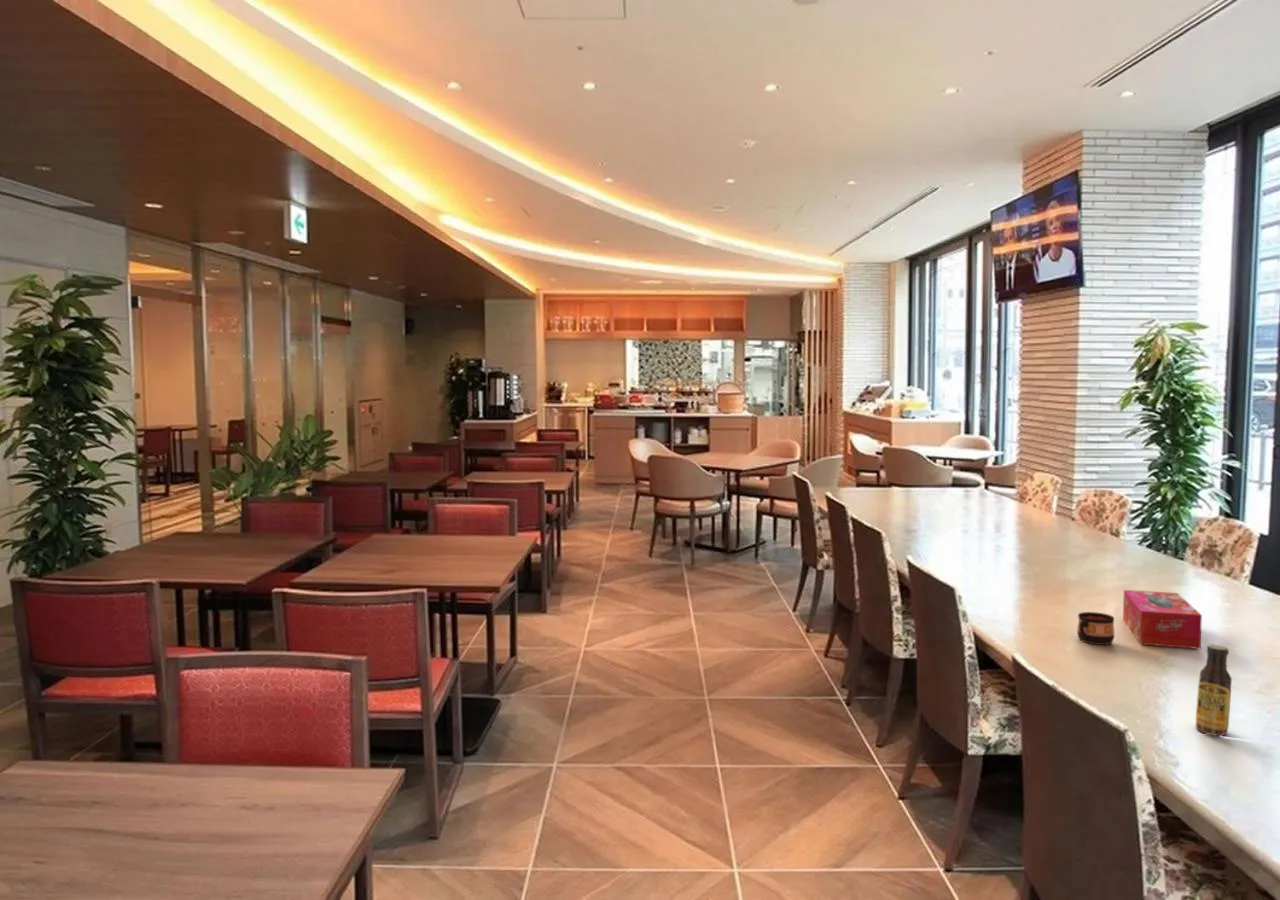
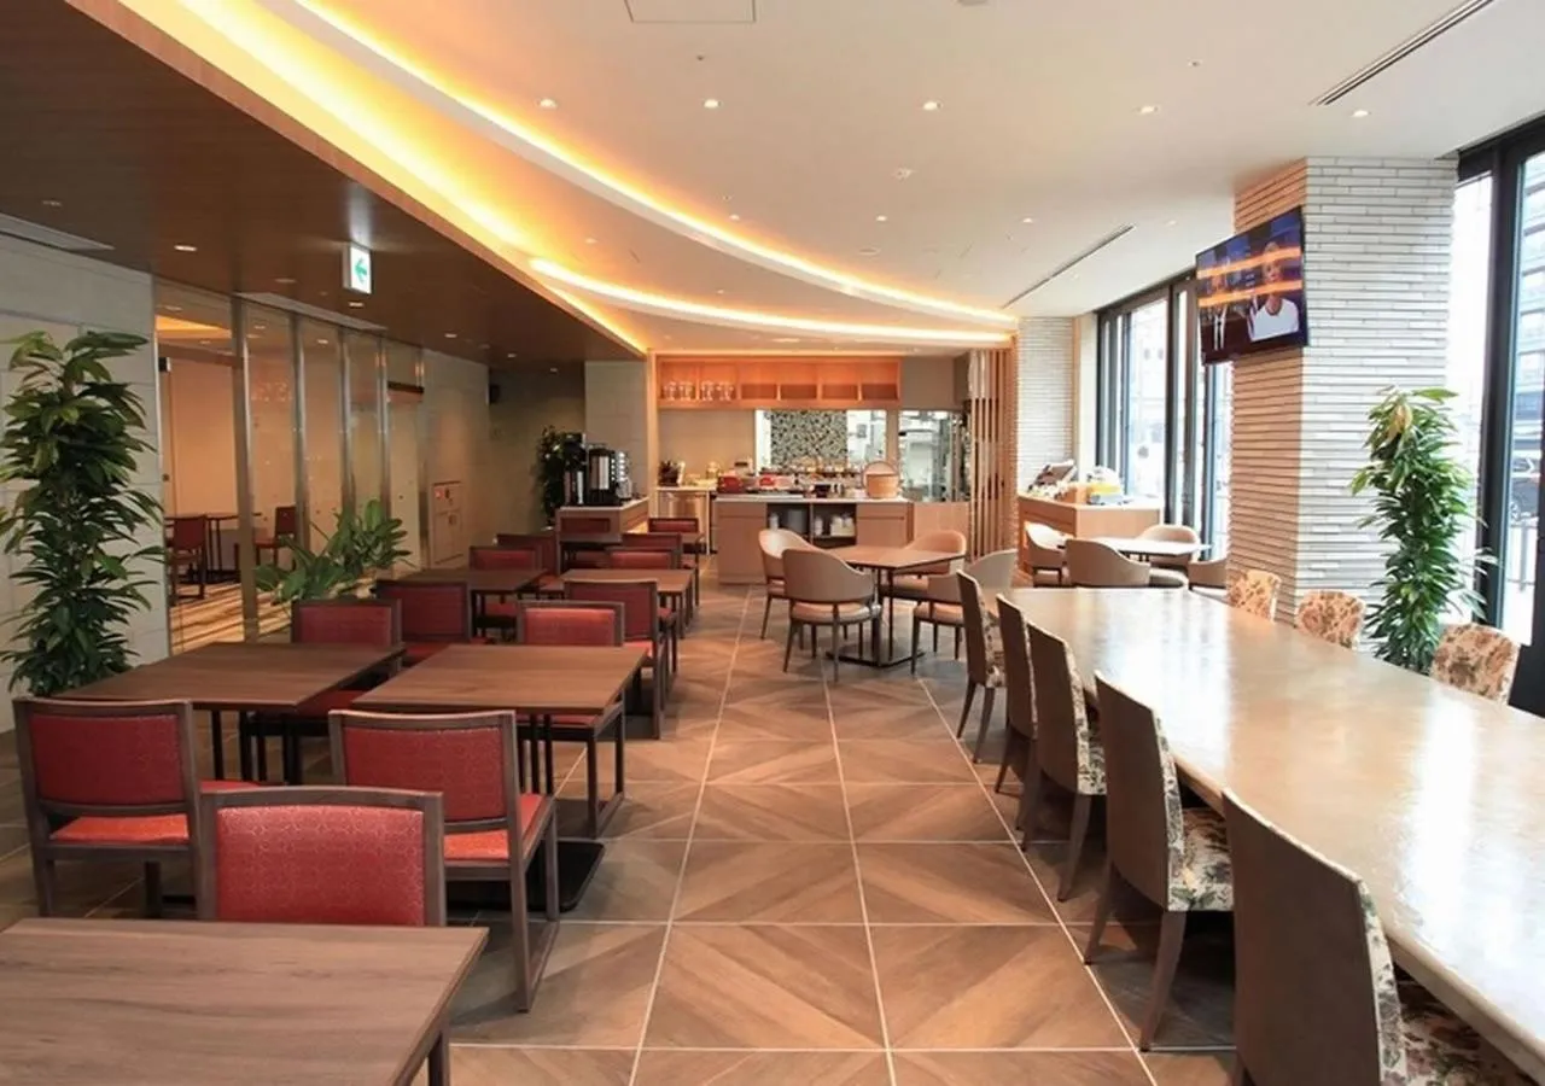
- tissue box (1159, 617)
- cup (1093, 628)
- sauce bottle (1213, 689)
